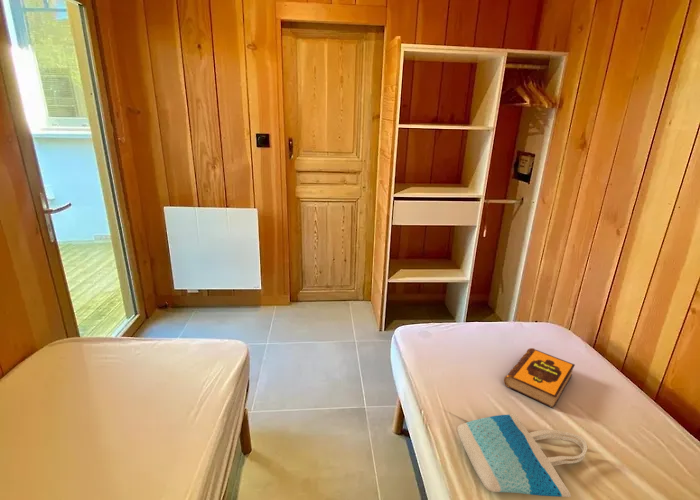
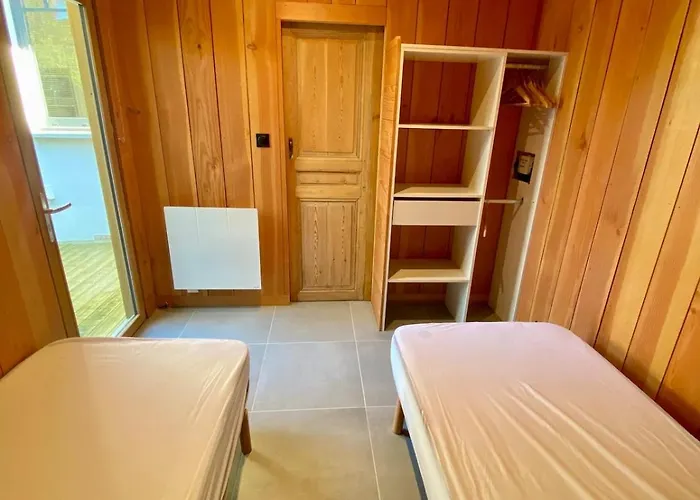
- tote bag (530, 450)
- hardback book (539, 374)
